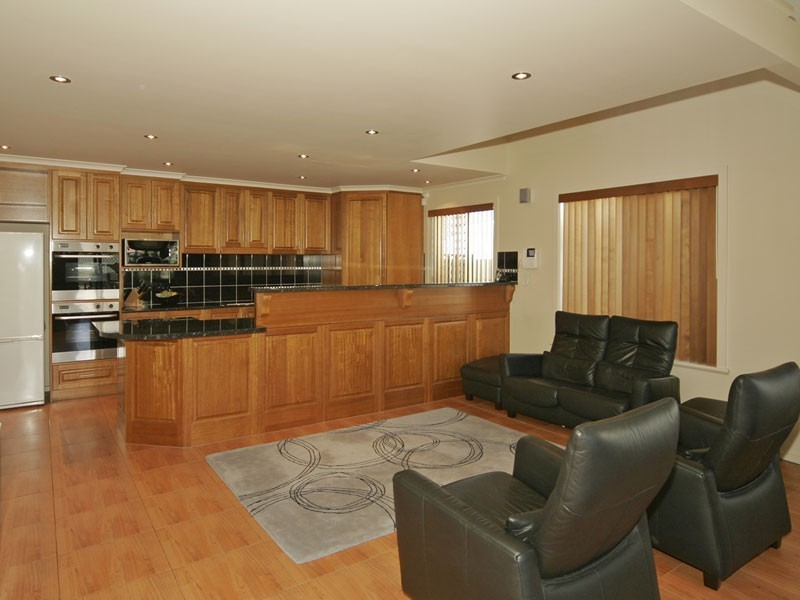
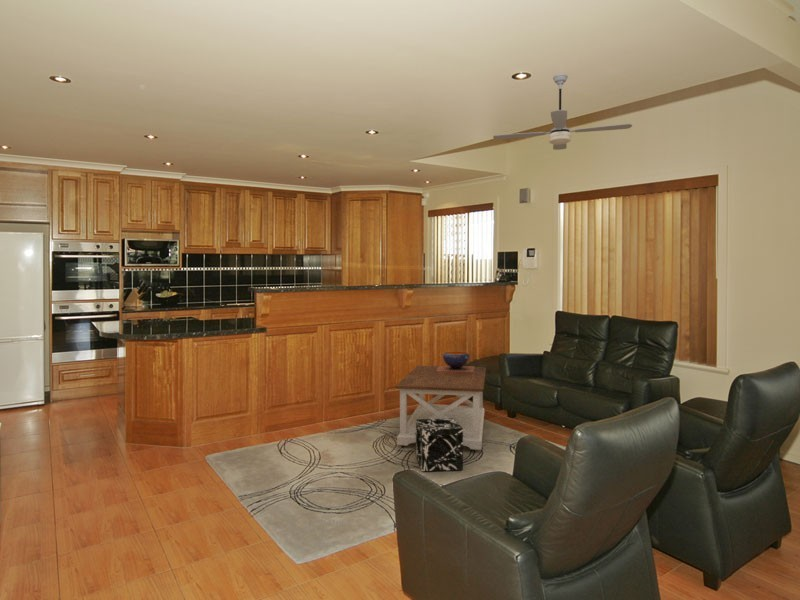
+ decorative bowl (455, 361)
+ ceiling fan (560, 109)
+ storage box (438, 443)
+ coffee table (445, 405)
